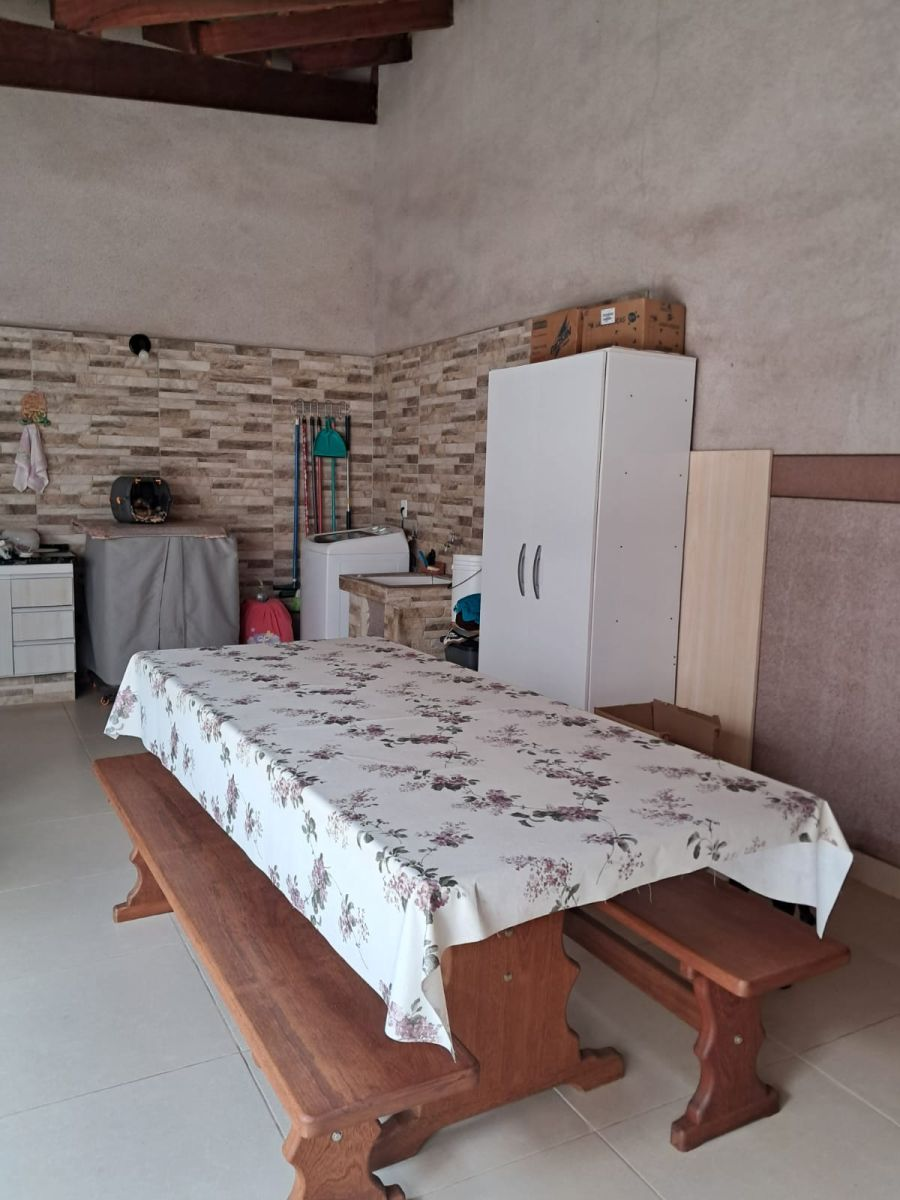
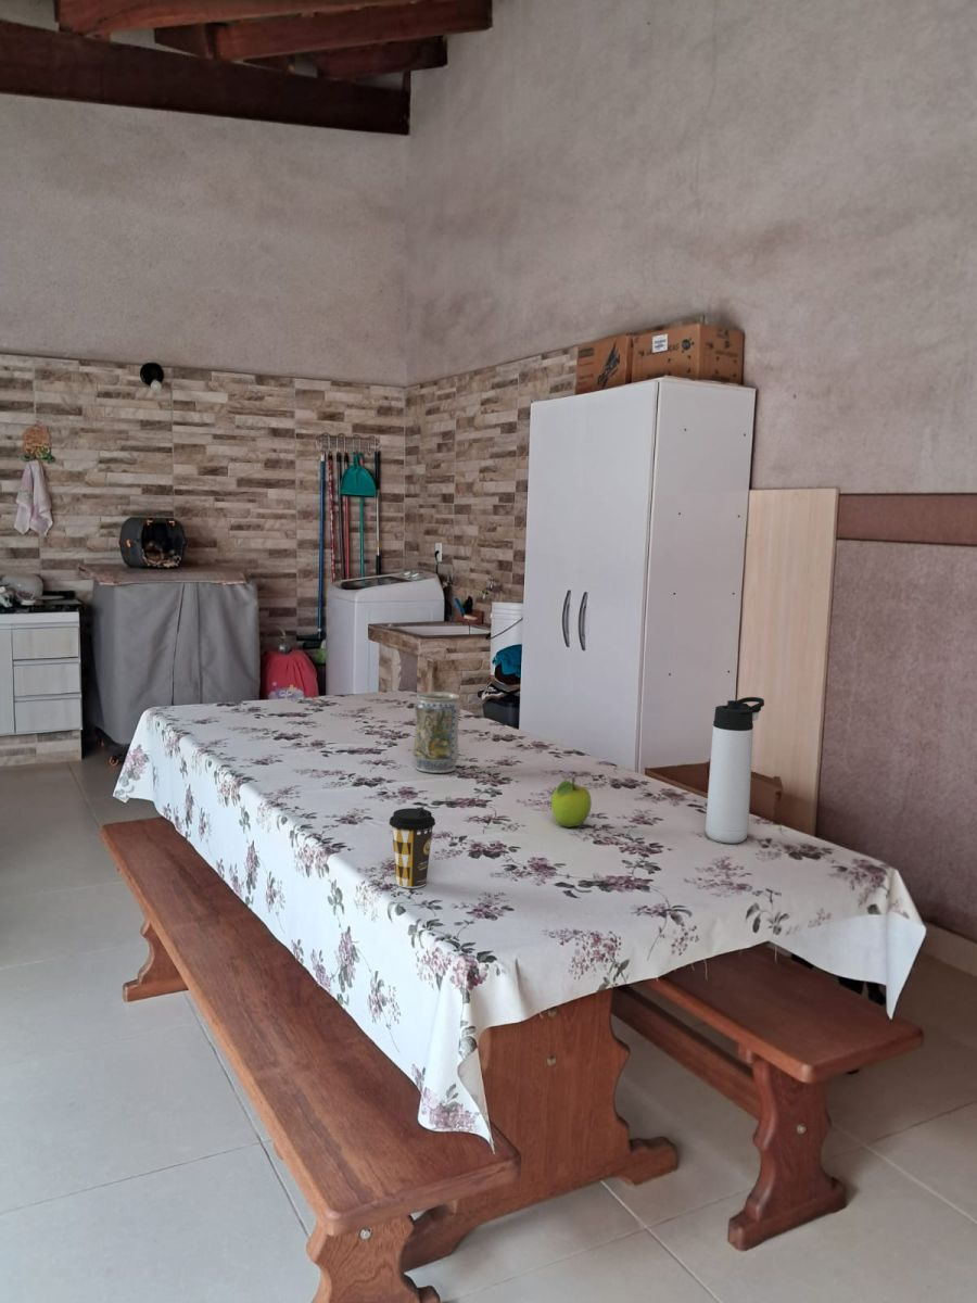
+ vase (436, 732)
+ fruit (569, 801)
+ coffee cup (411, 848)
+ thermos bottle (736, 769)
